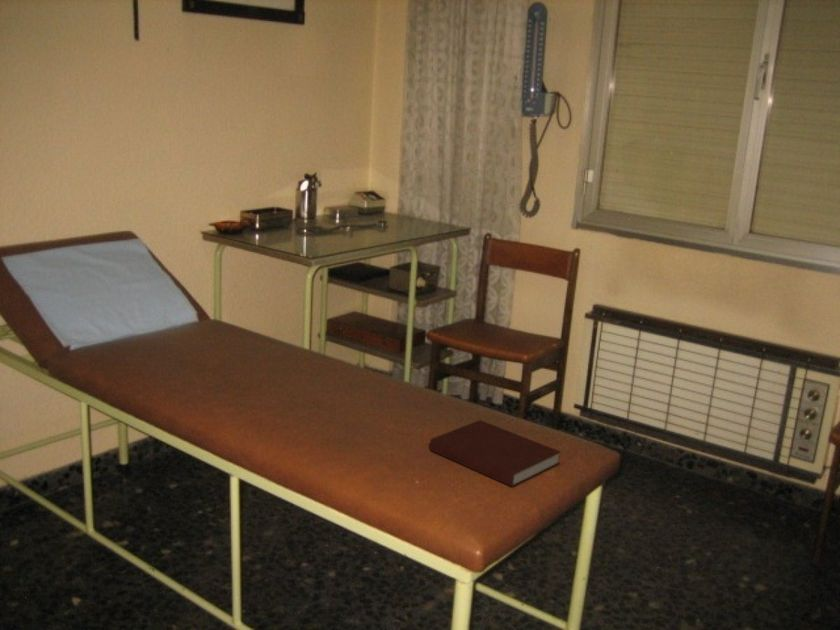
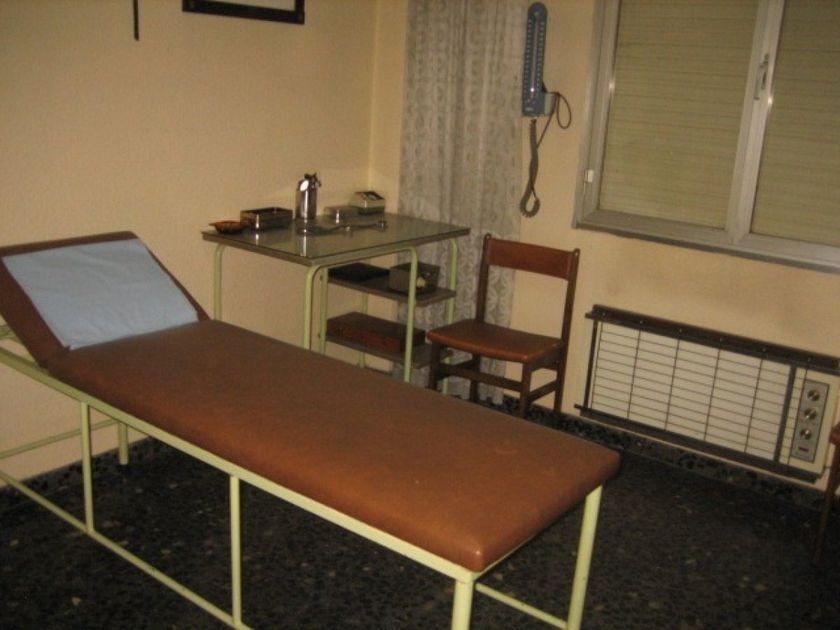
- notebook (494, 451)
